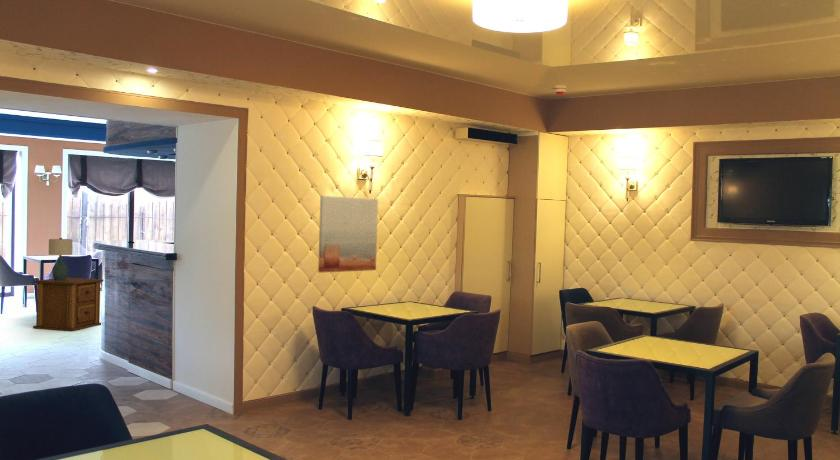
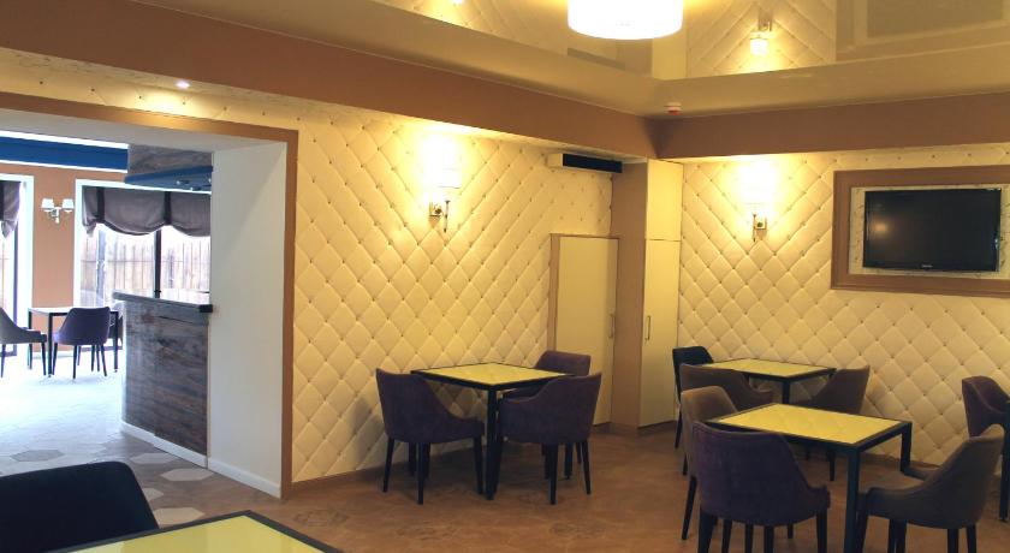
- table lamp (60, 258)
- side table (69, 303)
- wall art (349, 234)
